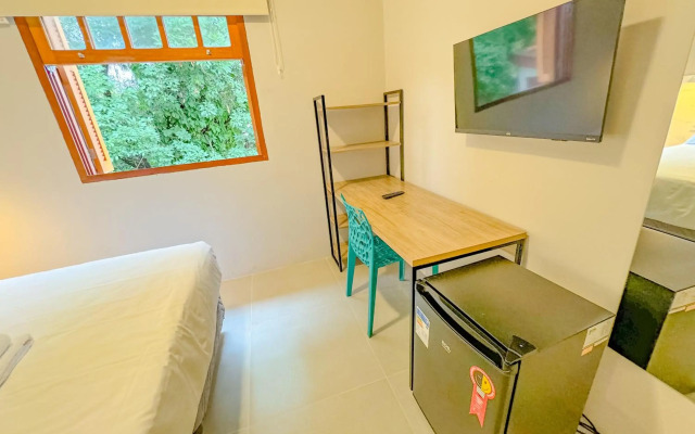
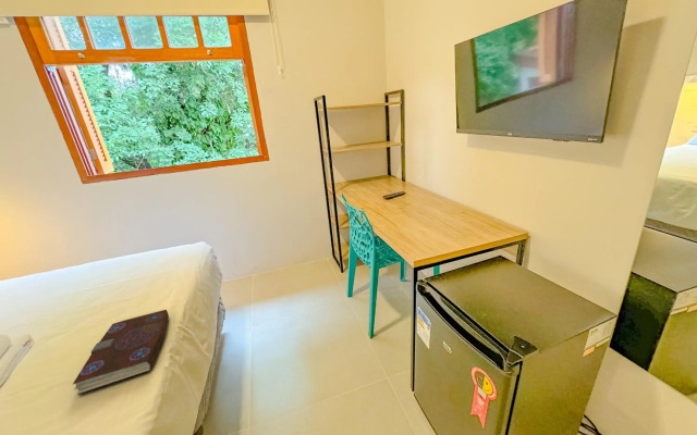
+ book (129, 345)
